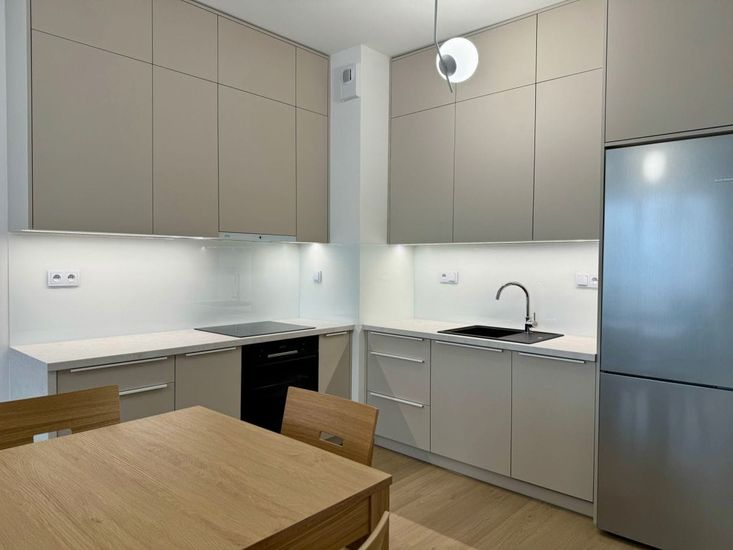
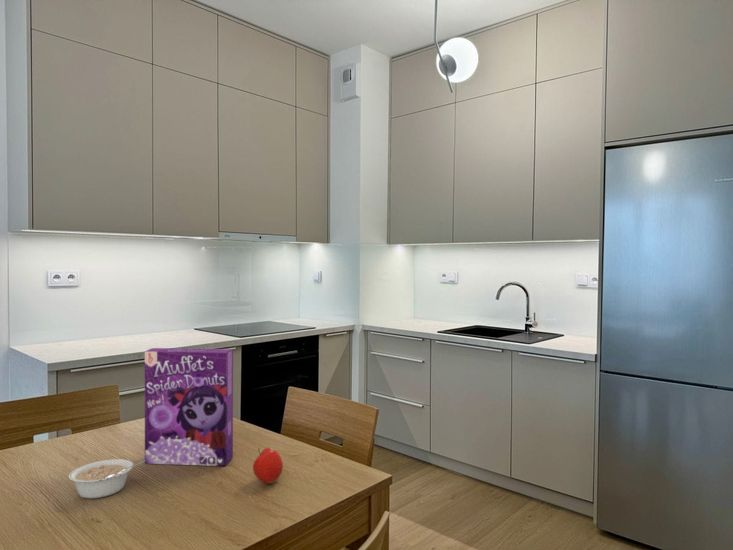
+ fruit (267, 465)
+ cereal box (189, 405)
+ legume (104, 477)
